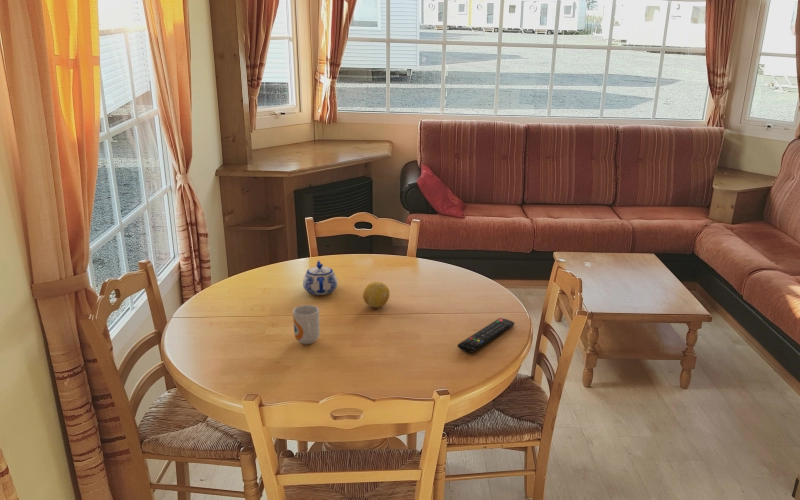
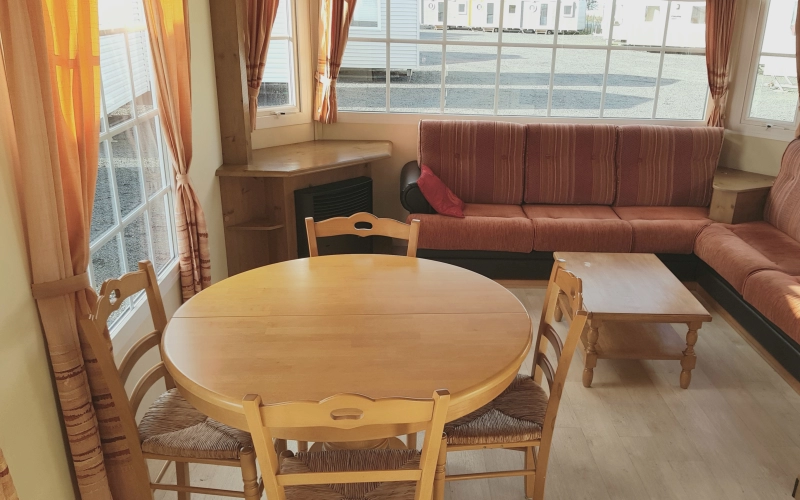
- remote control (487, 334)
- mug (305, 326)
- teapot (319, 276)
- fruit (376, 294)
